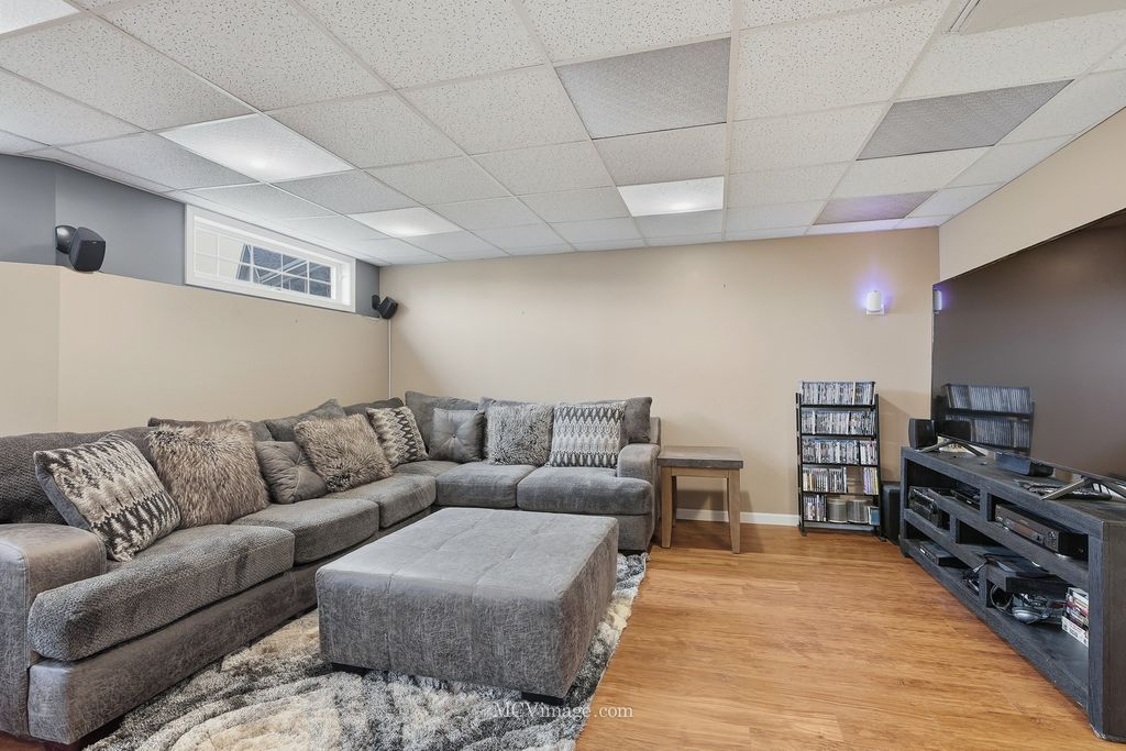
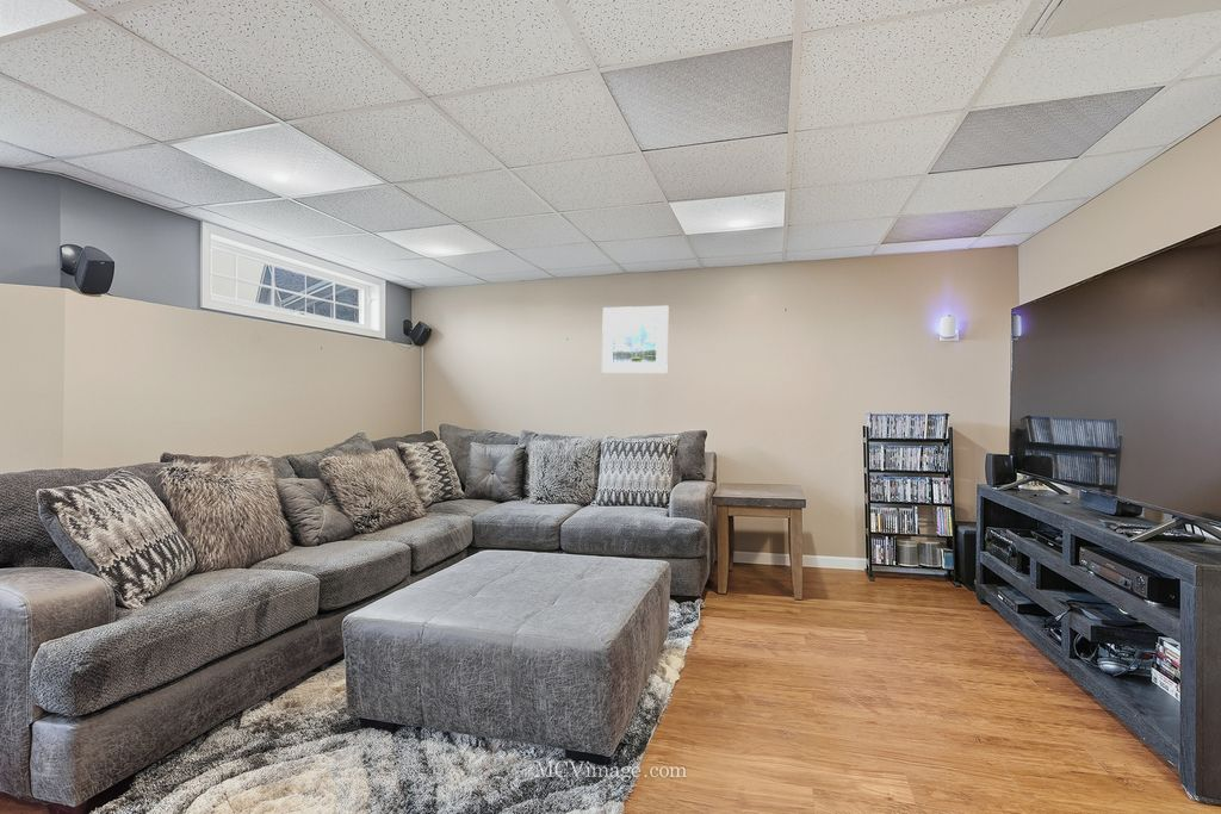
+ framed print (634, 340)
